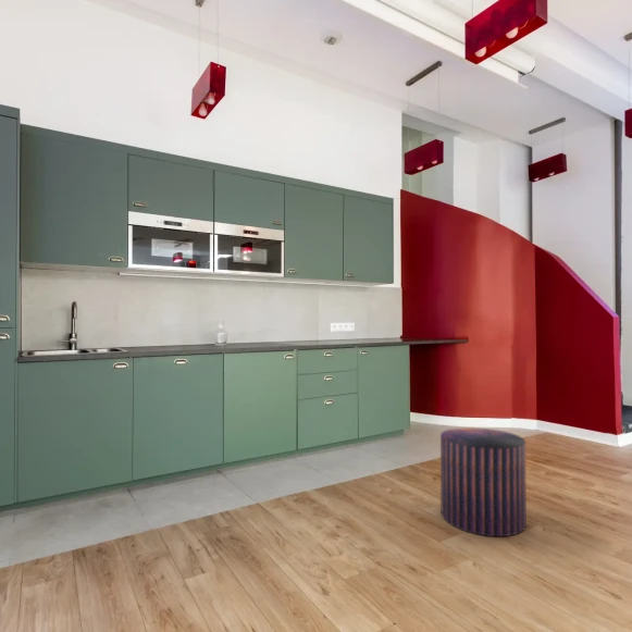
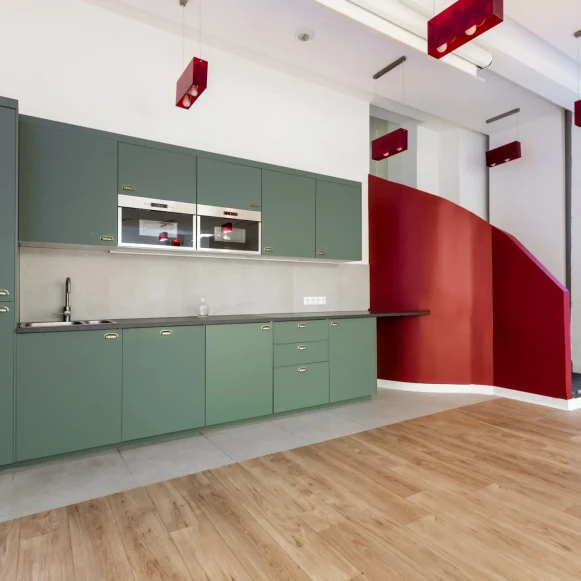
- stool (482, 476)
